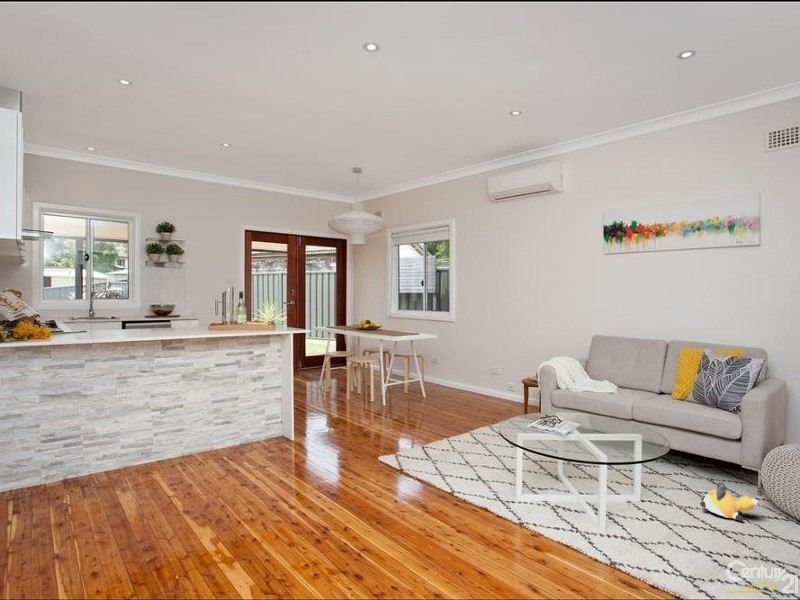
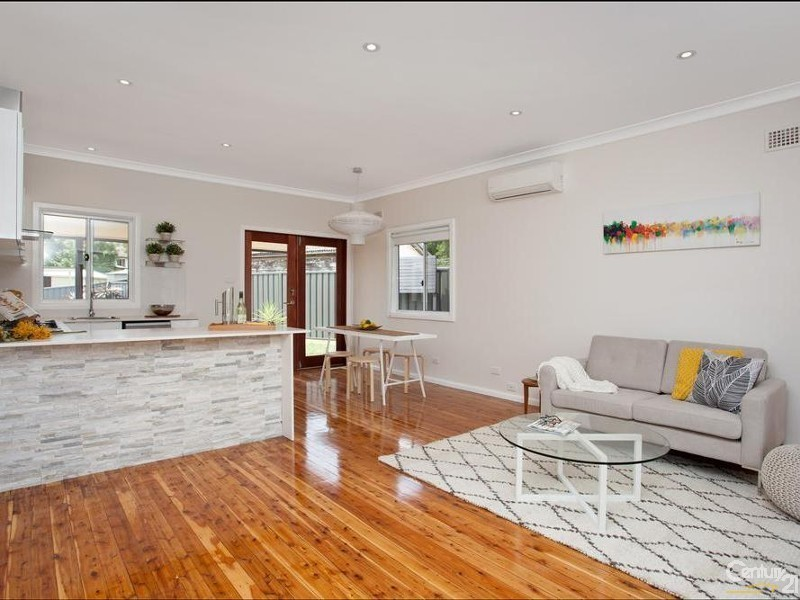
- plush toy (728, 500)
